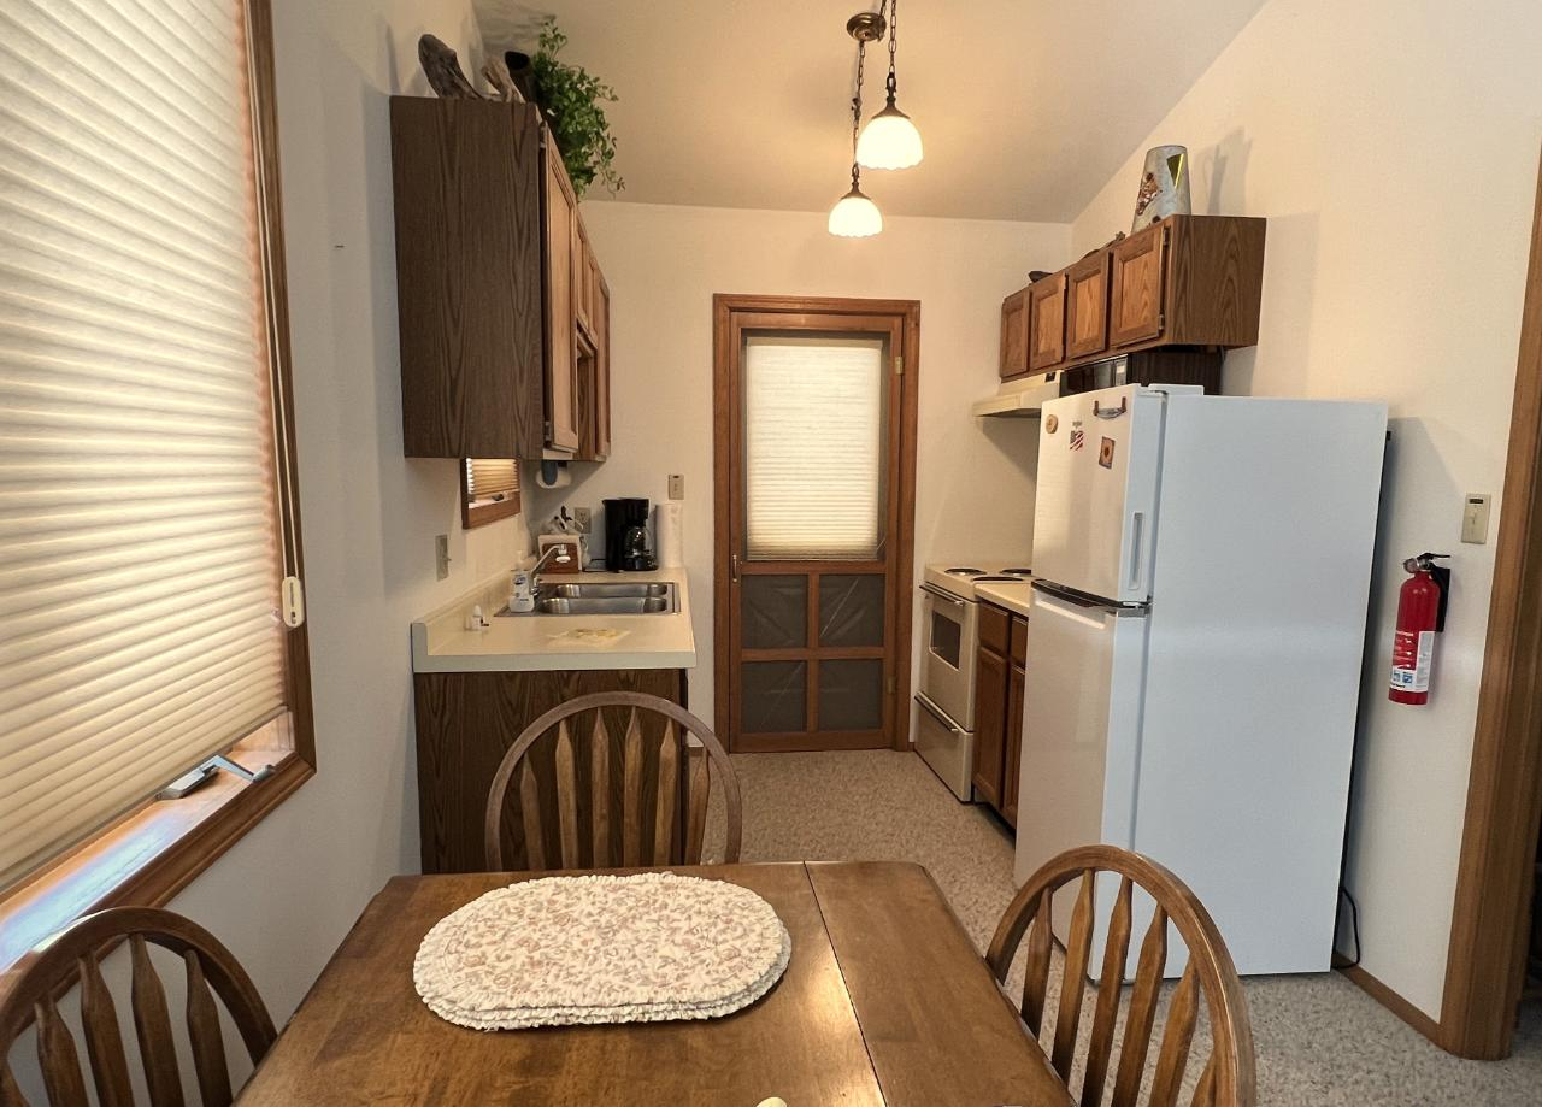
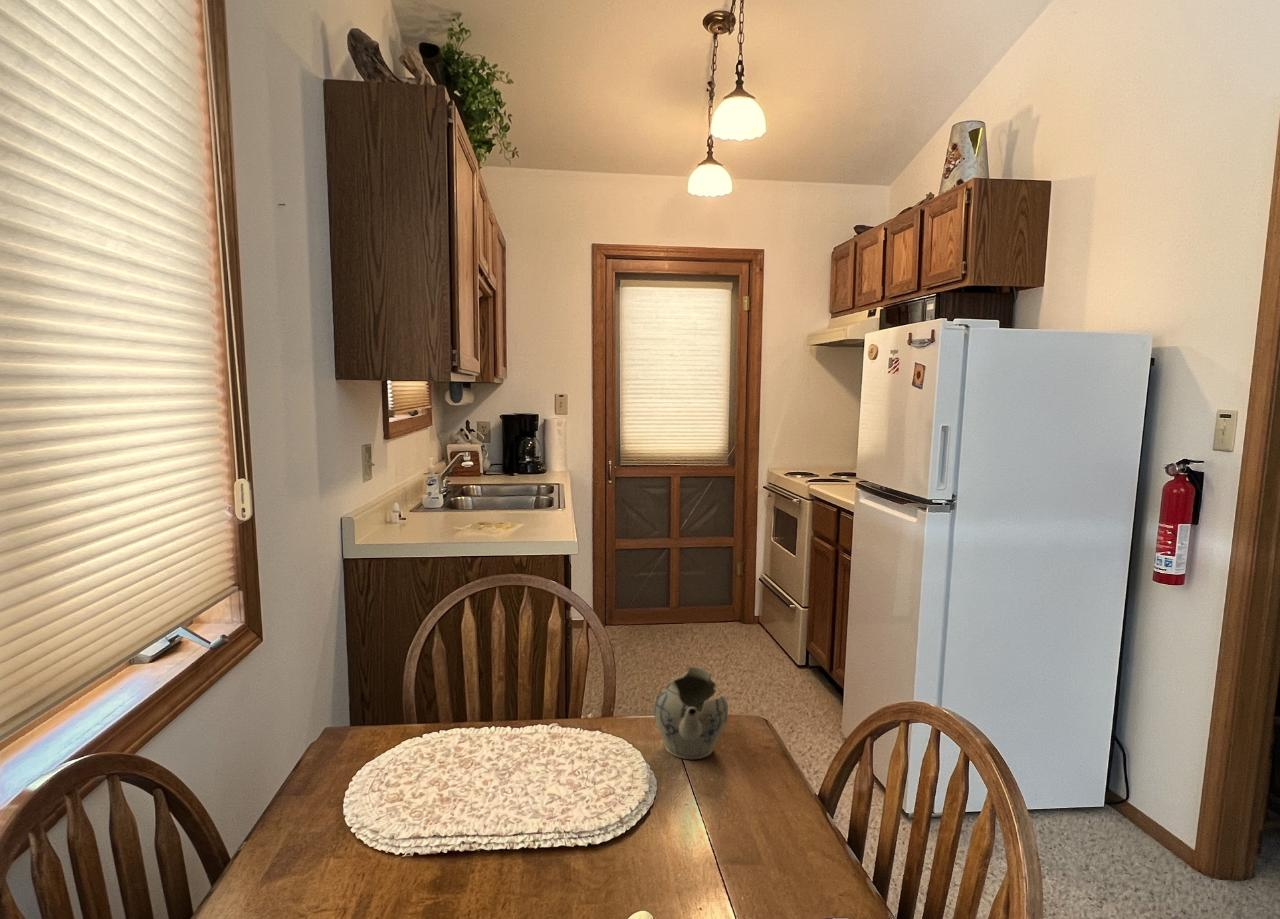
+ teapot (692, 719)
